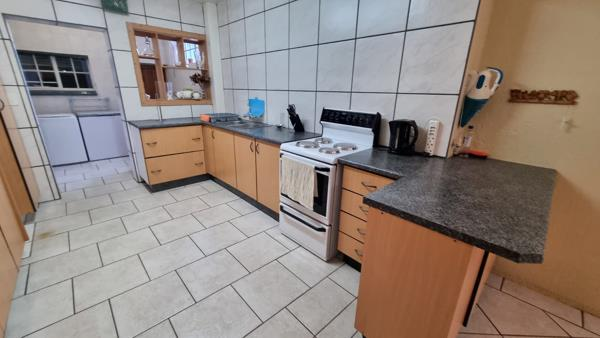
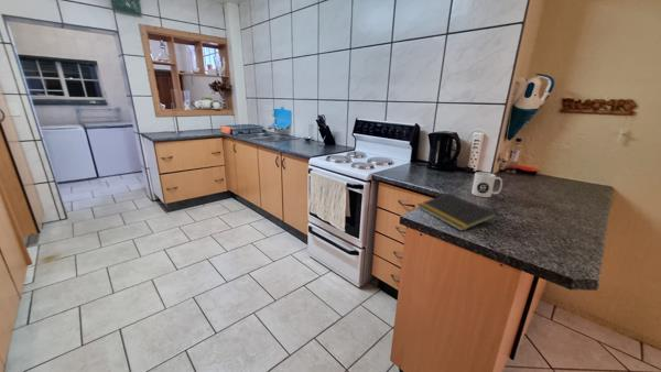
+ notepad (454, 209)
+ mug (487, 184)
